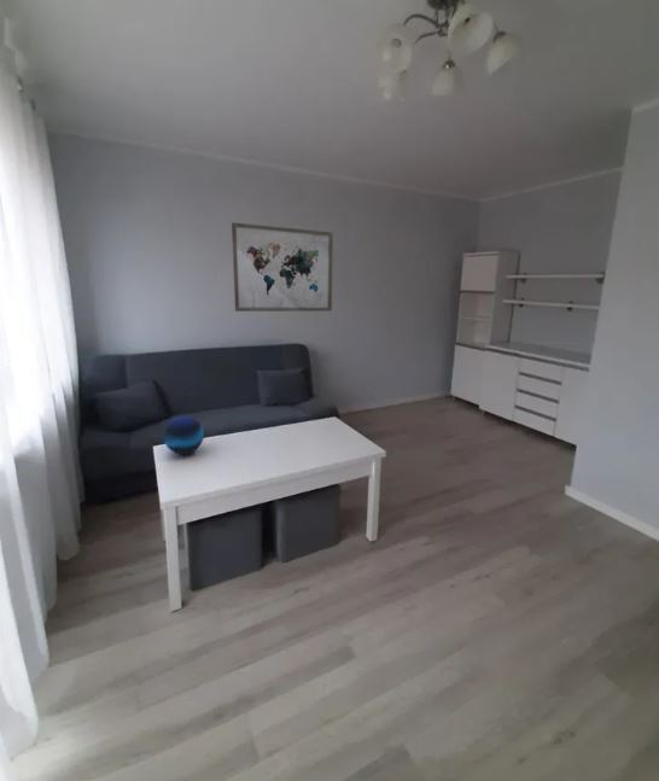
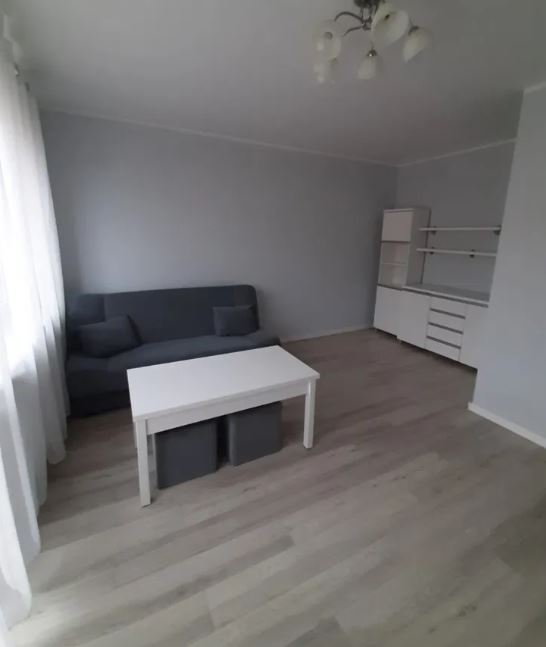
- decorative orb (183, 435)
- wall art (285, 270)
